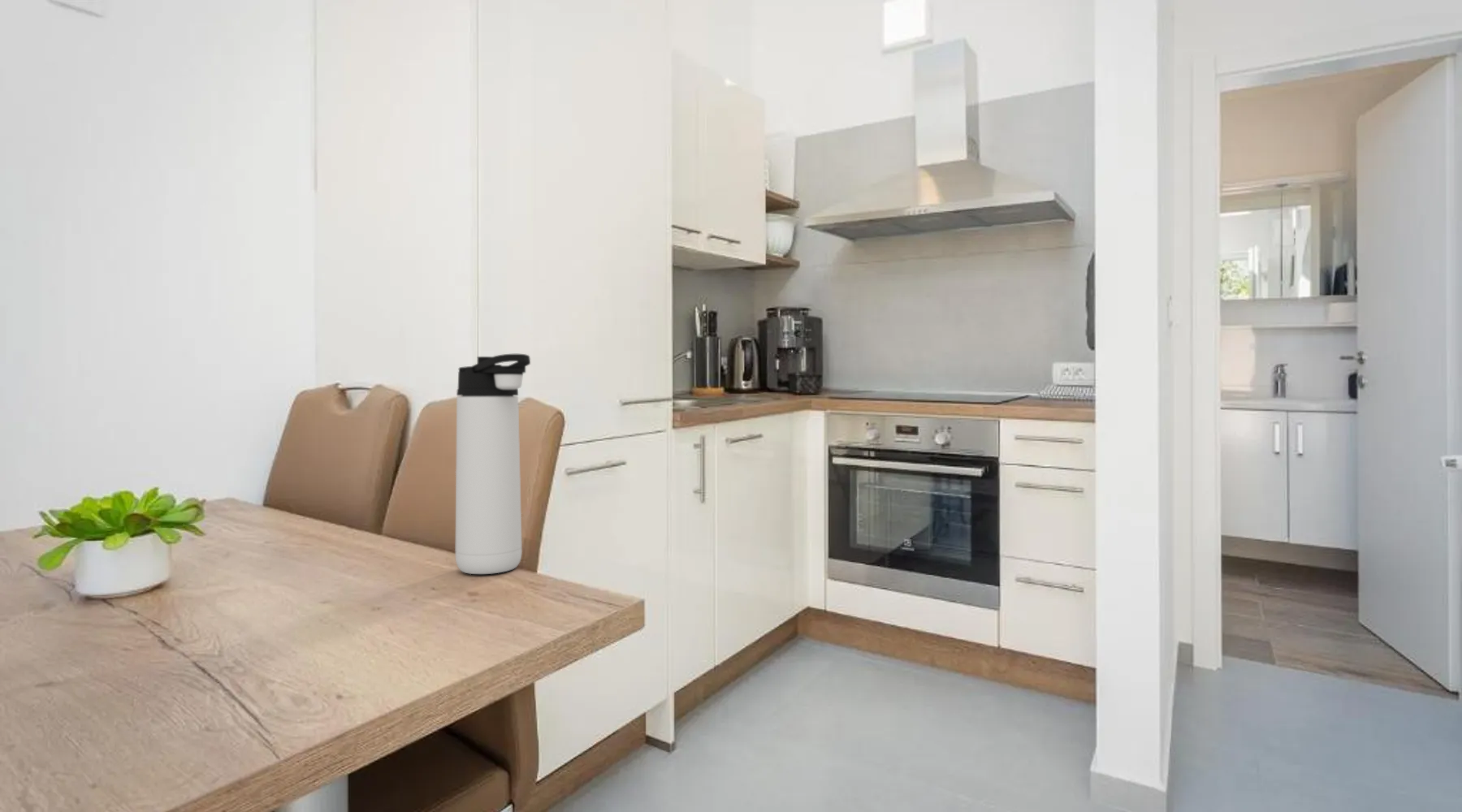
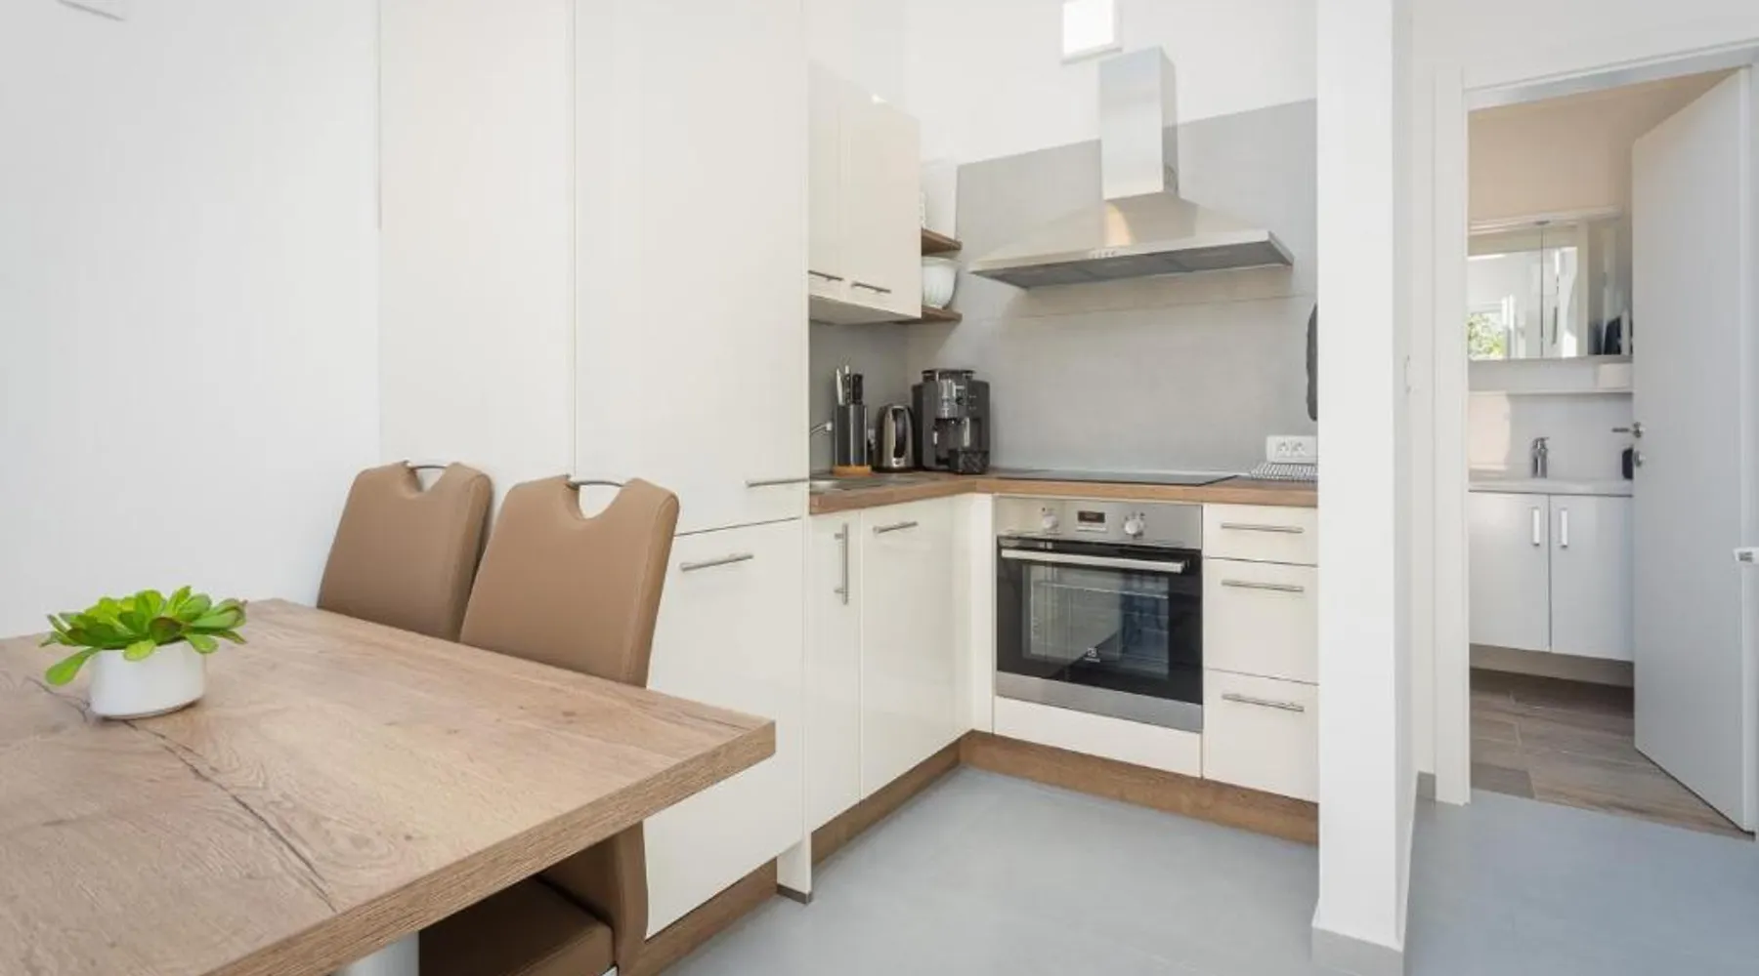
- thermos bottle (495, 463)
